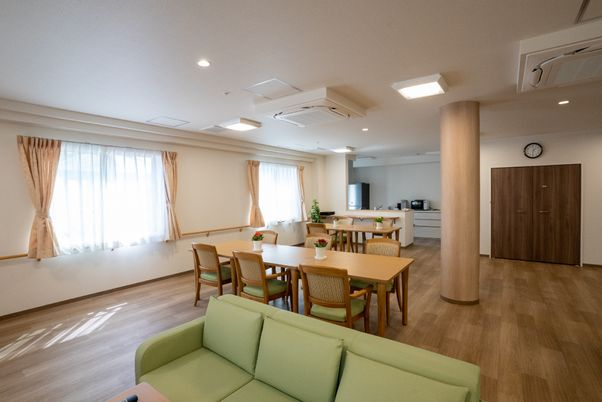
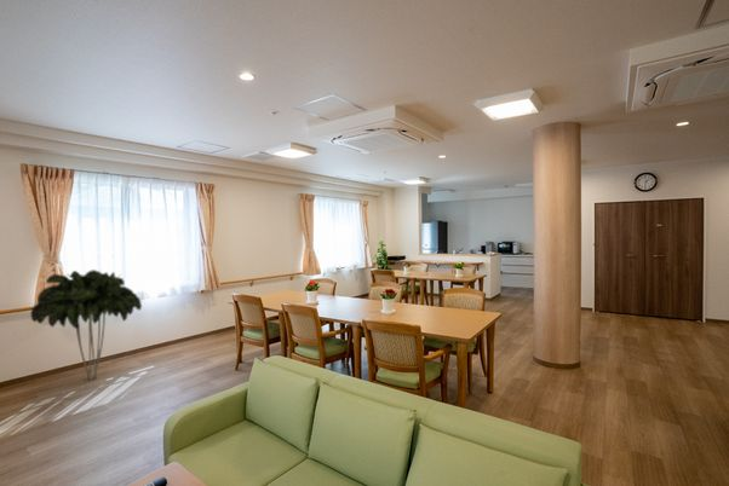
+ indoor plant (90, 324)
